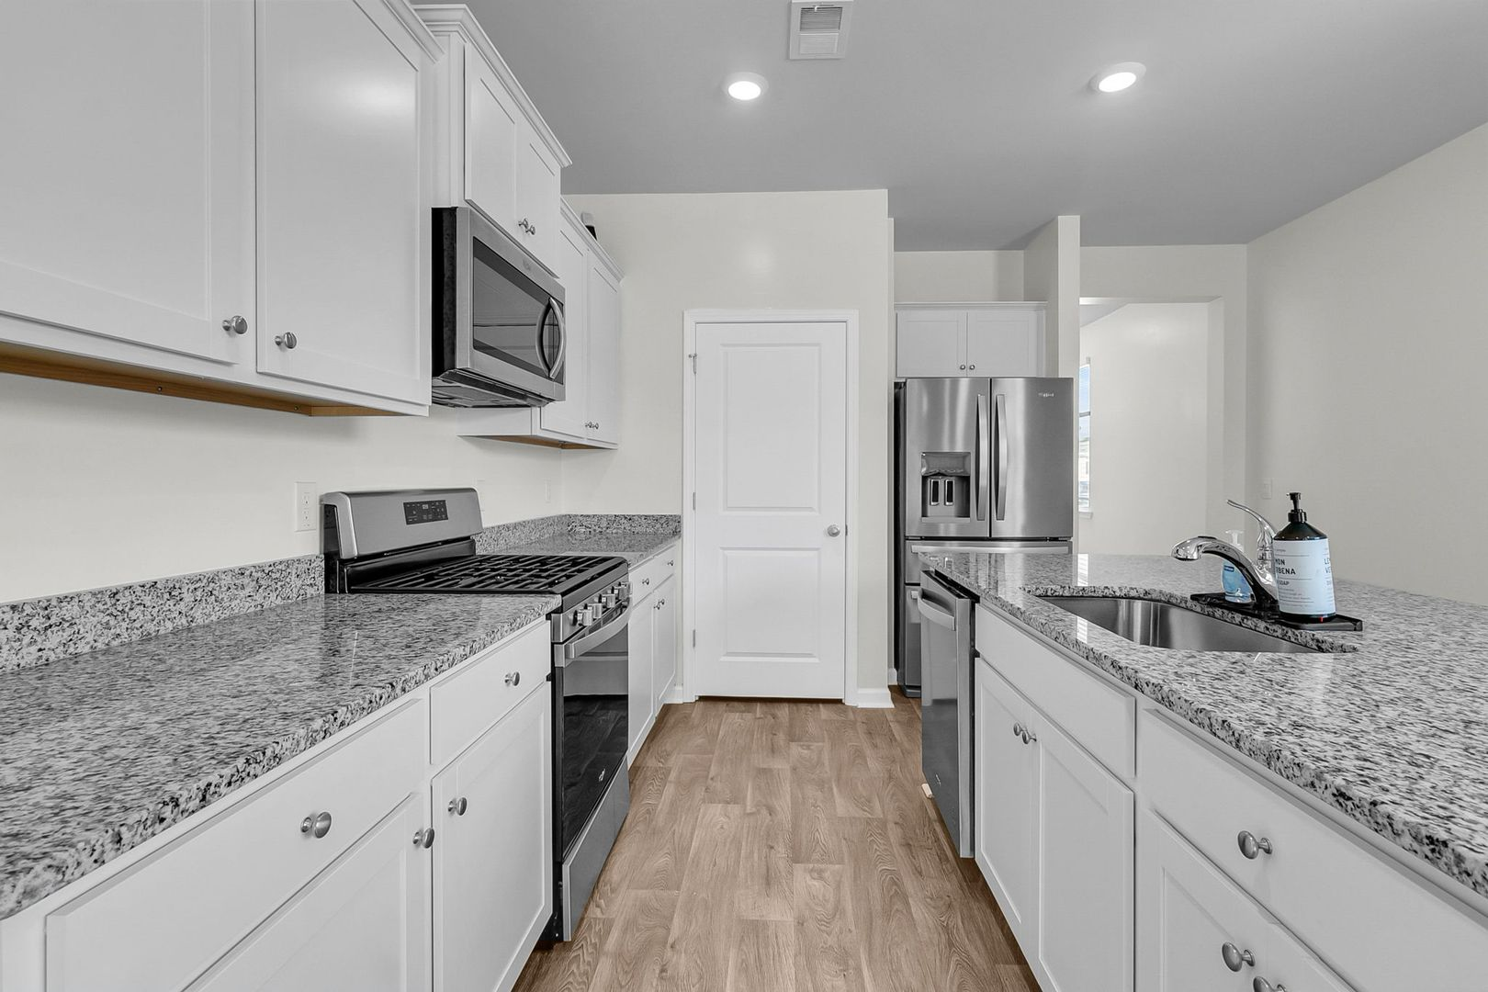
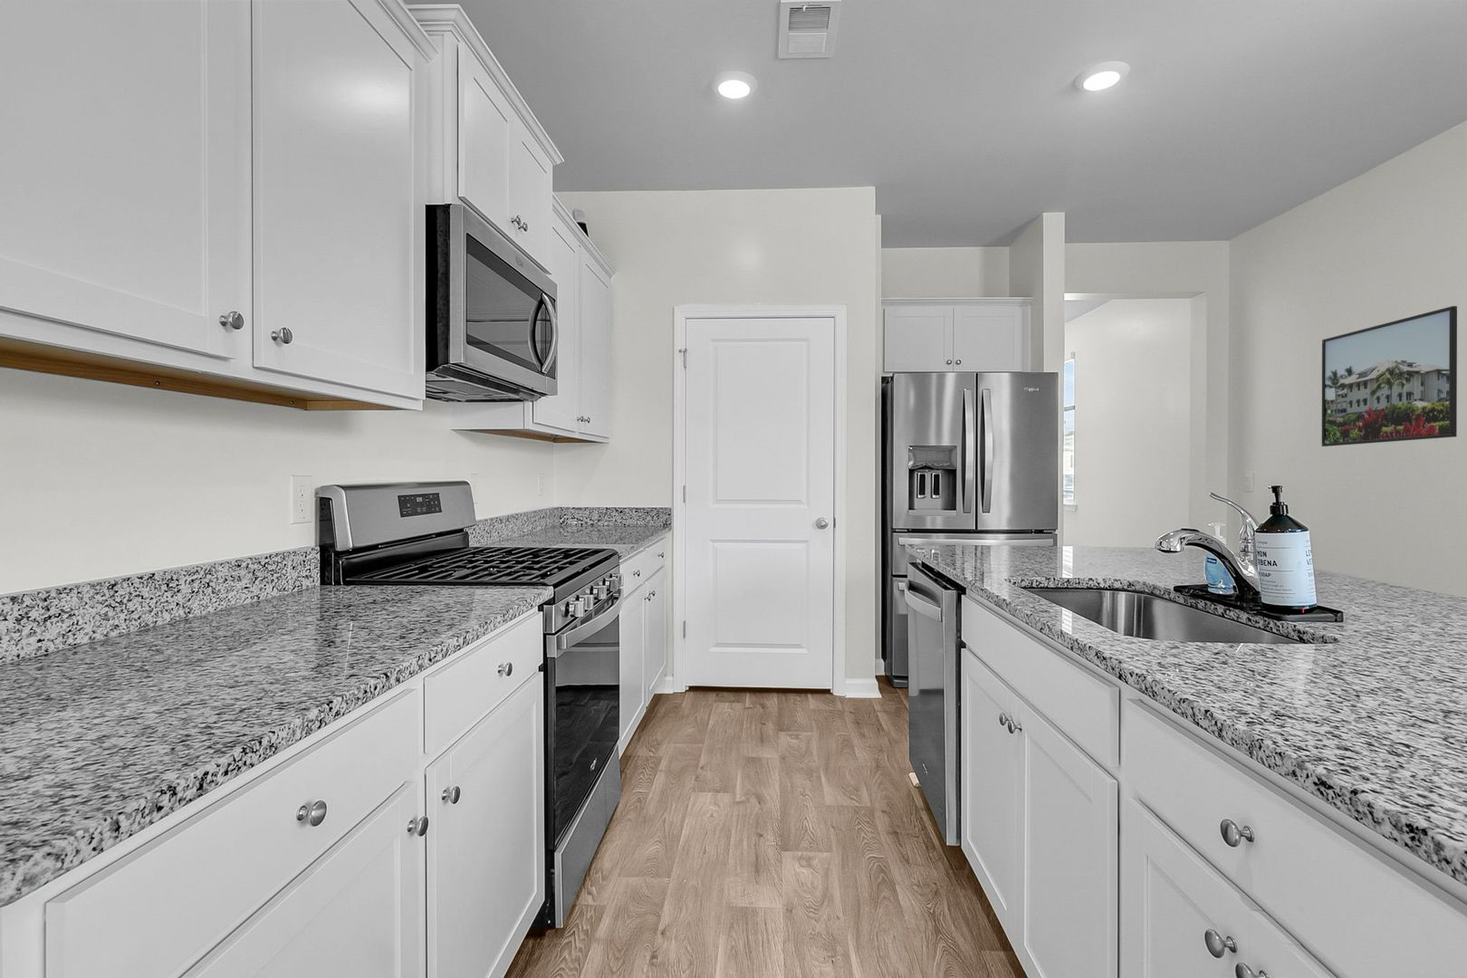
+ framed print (1382, 383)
